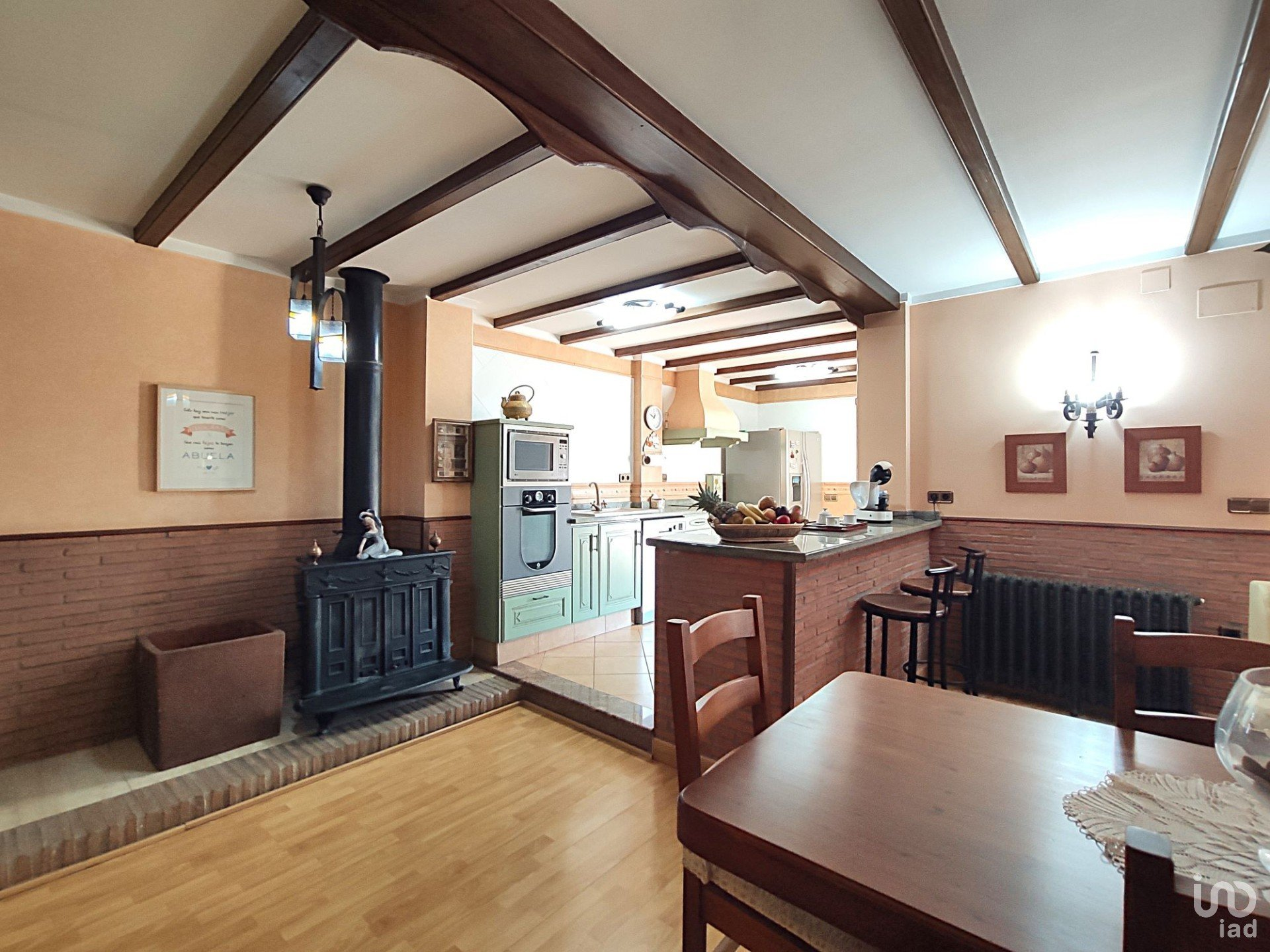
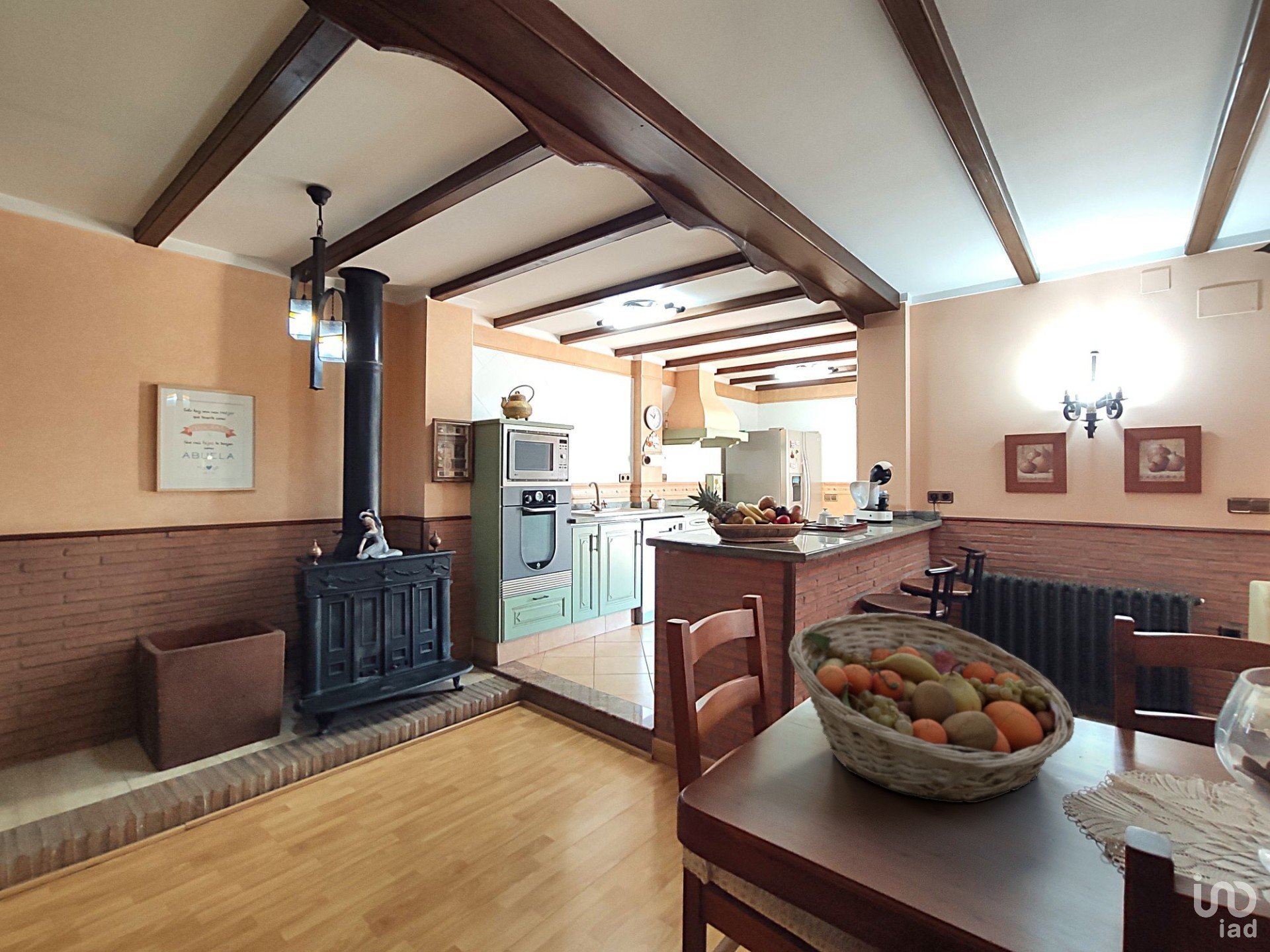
+ fruit basket (923, 695)
